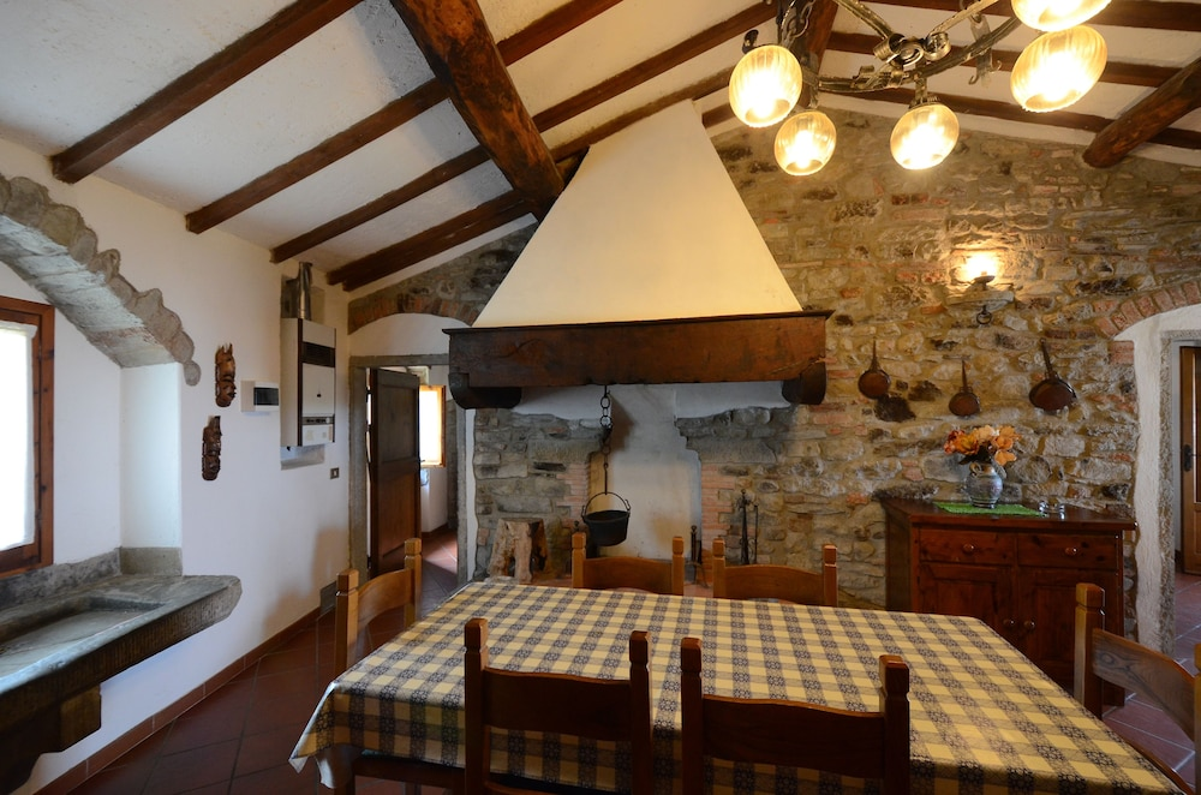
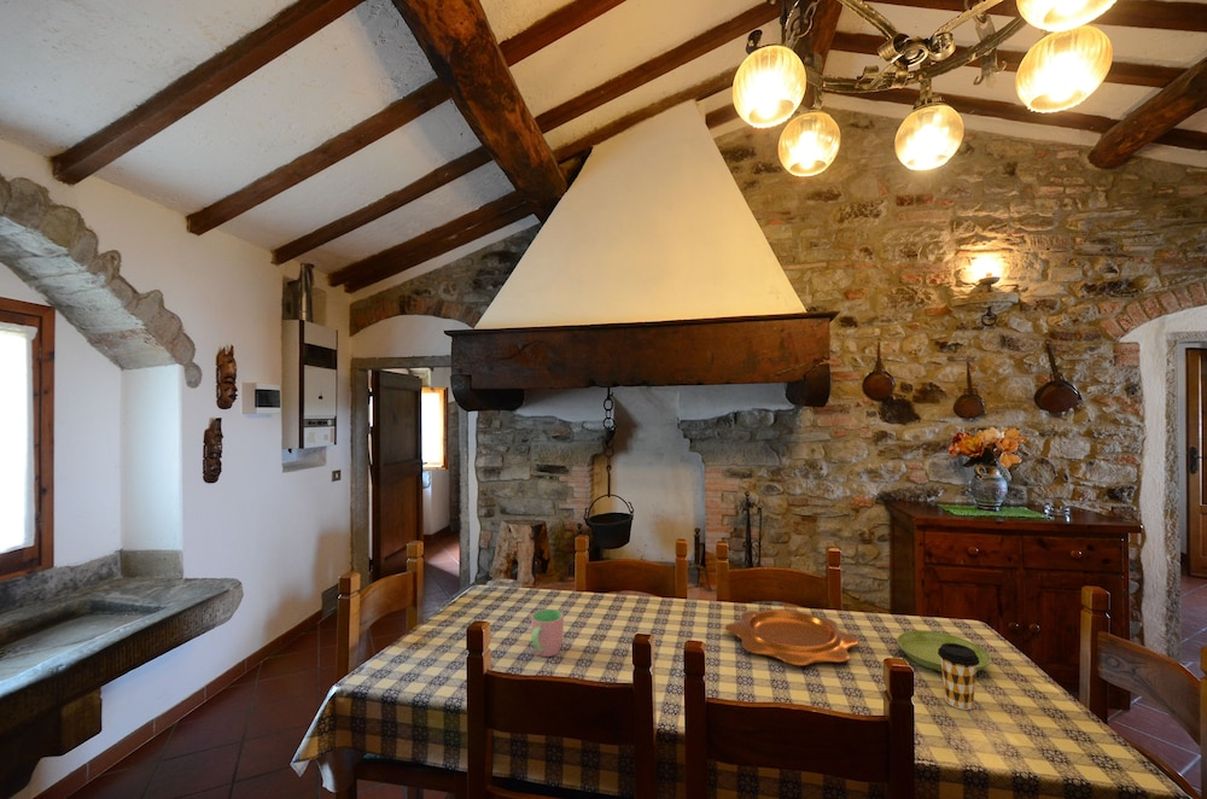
+ saucer (939, 655)
+ cup (544, 635)
+ coffee cup (958, 676)
+ decorative bowl (789, 632)
